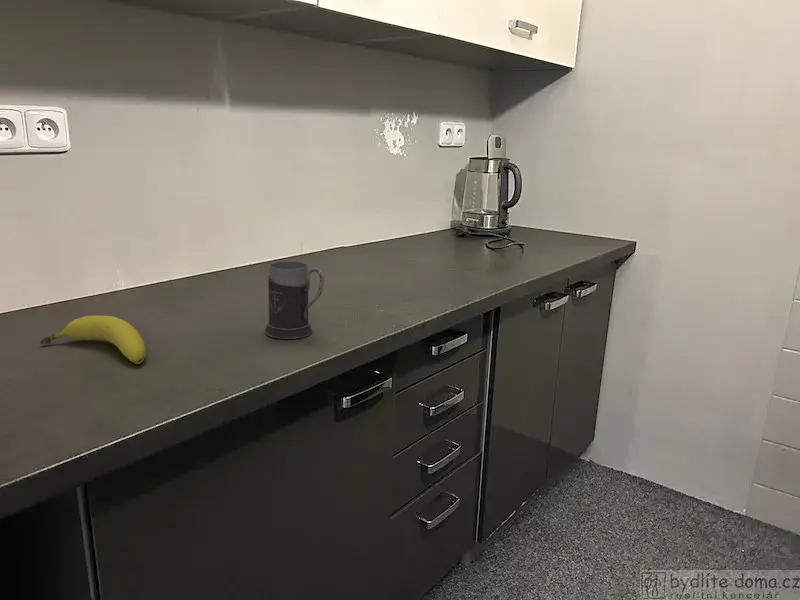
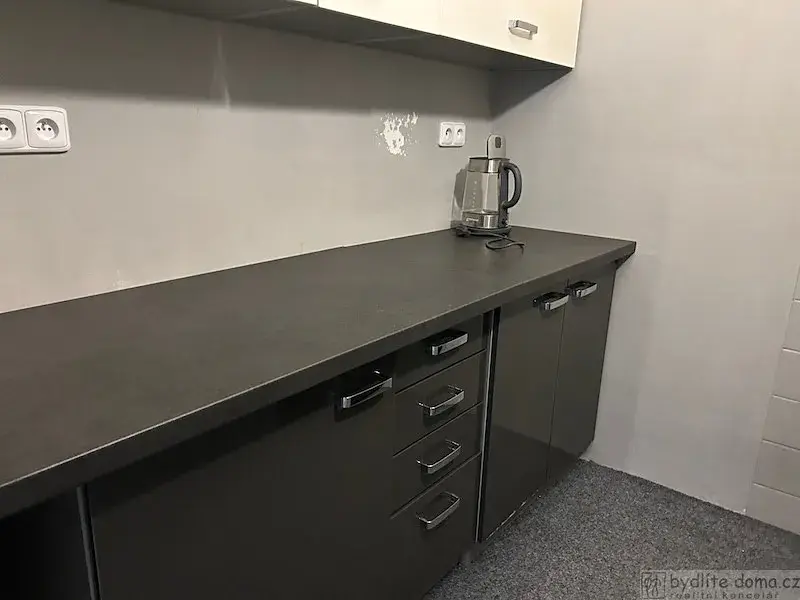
- fruit (105, 335)
- mug (296, 299)
